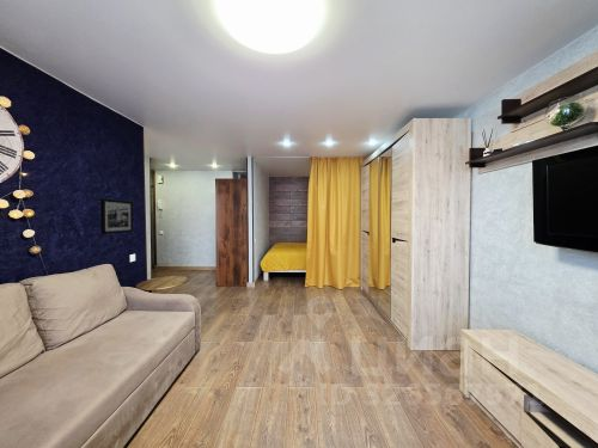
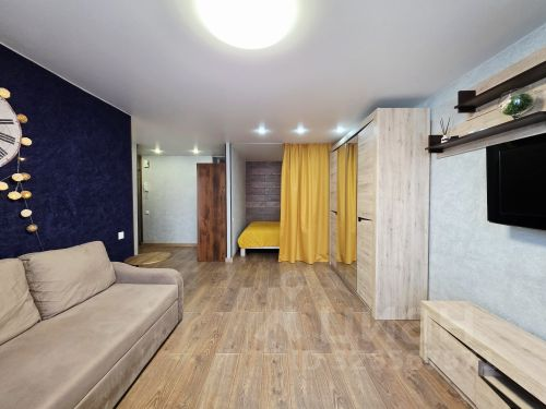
- picture frame (117, 216)
